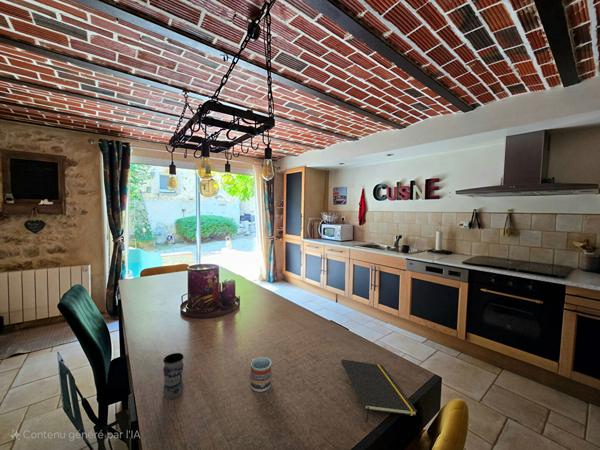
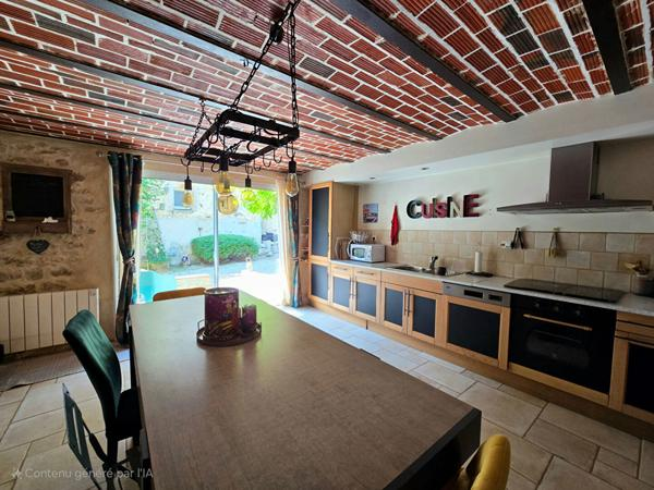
- jar (173, 375)
- cup (258, 372)
- notepad (374, 384)
